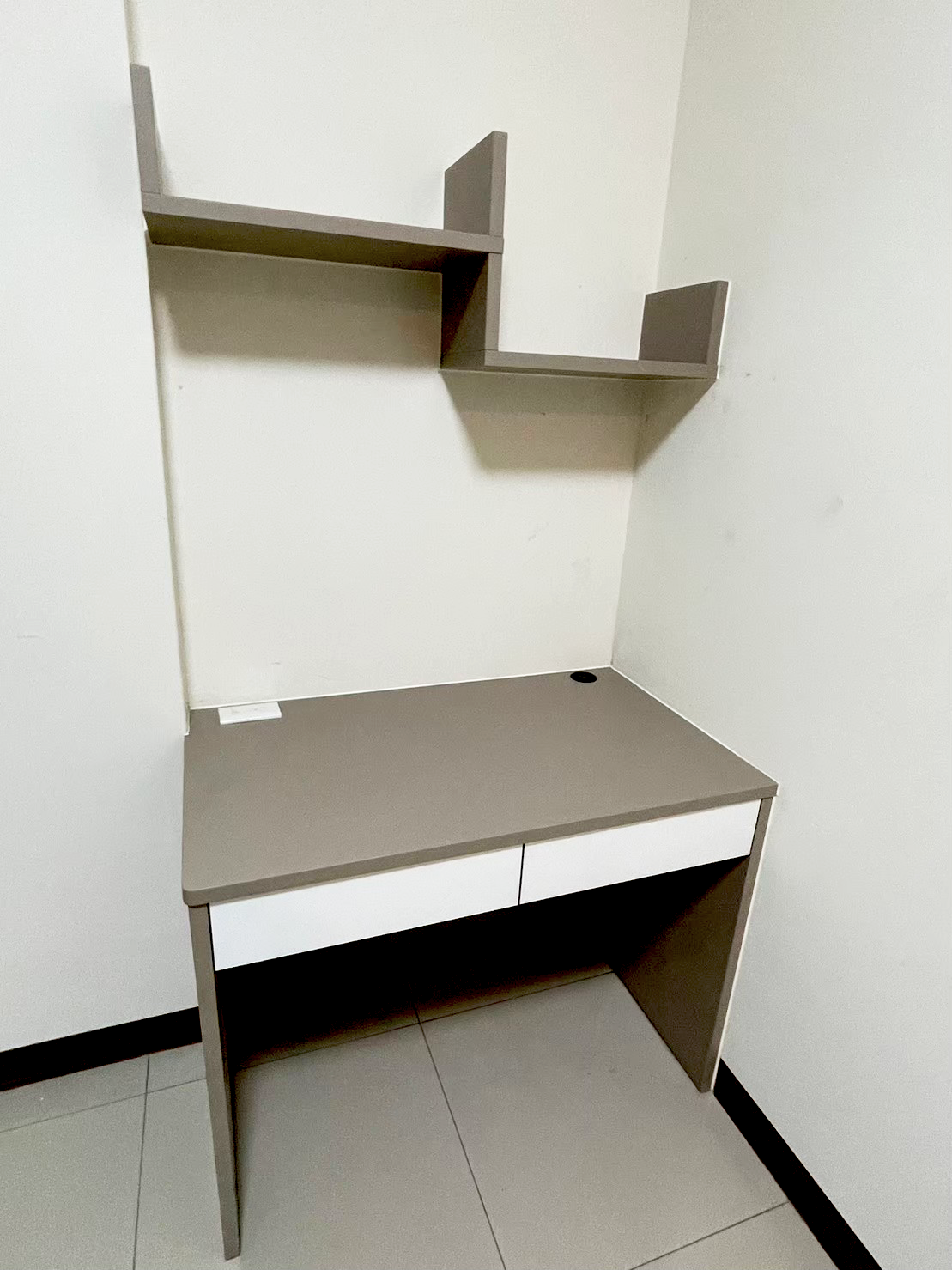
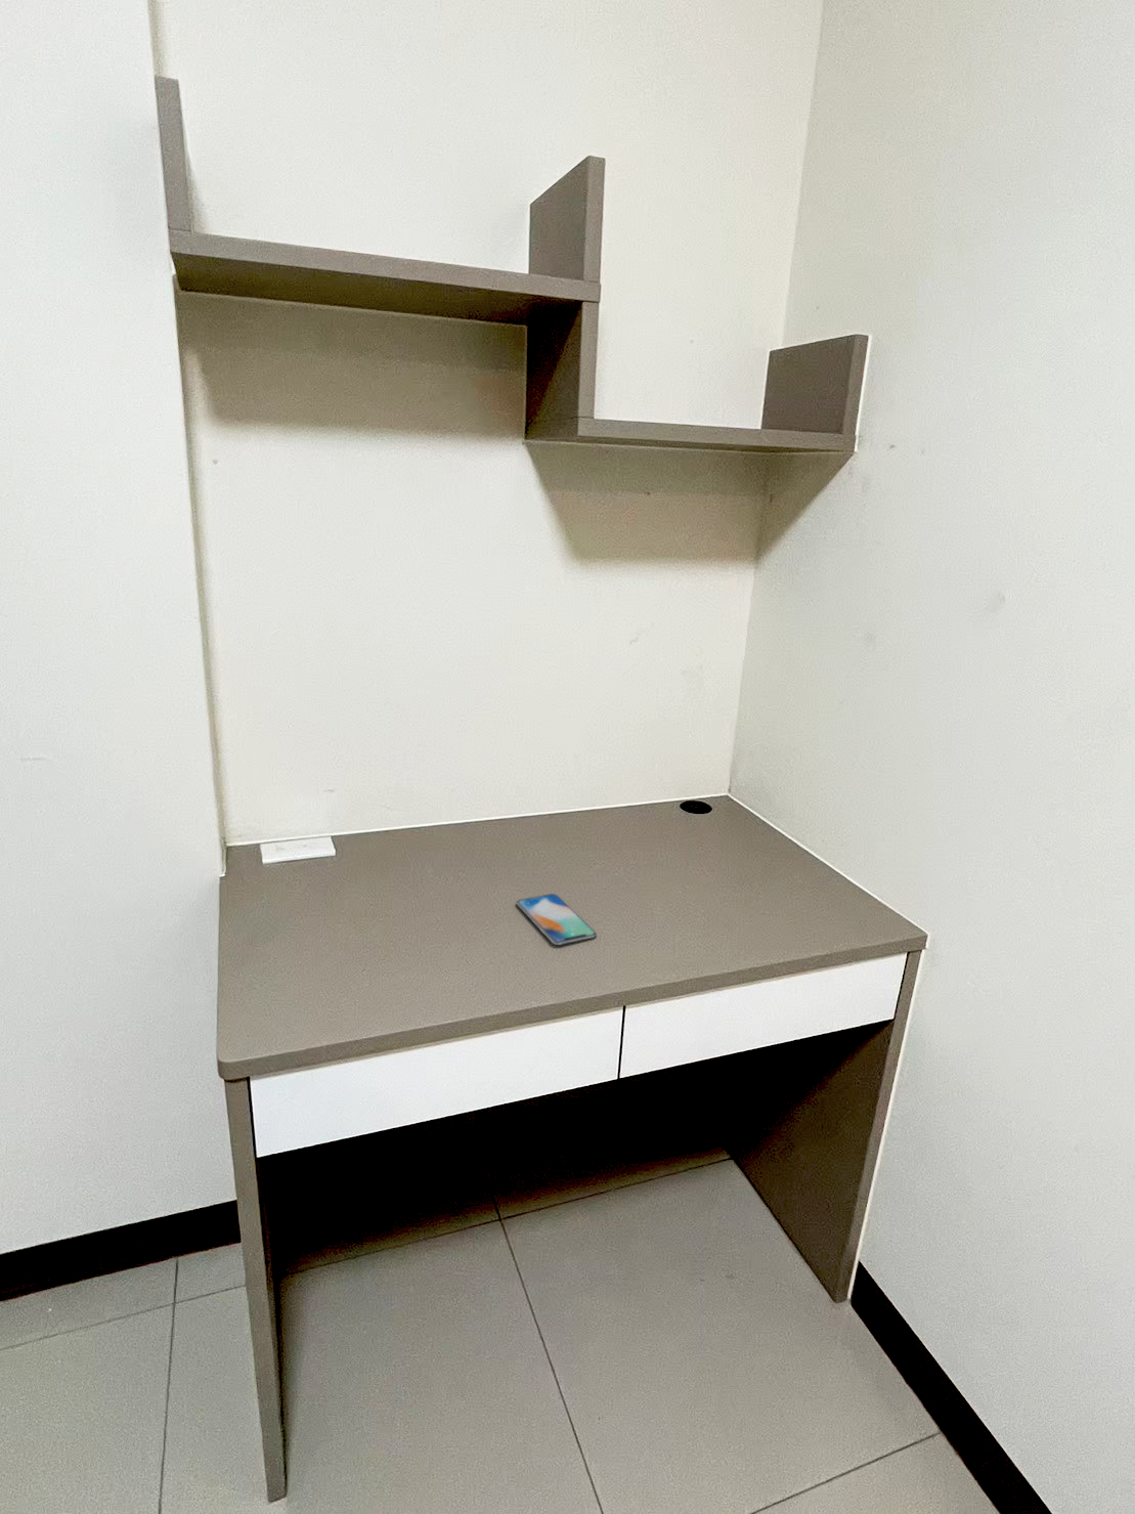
+ smartphone (554, 917)
